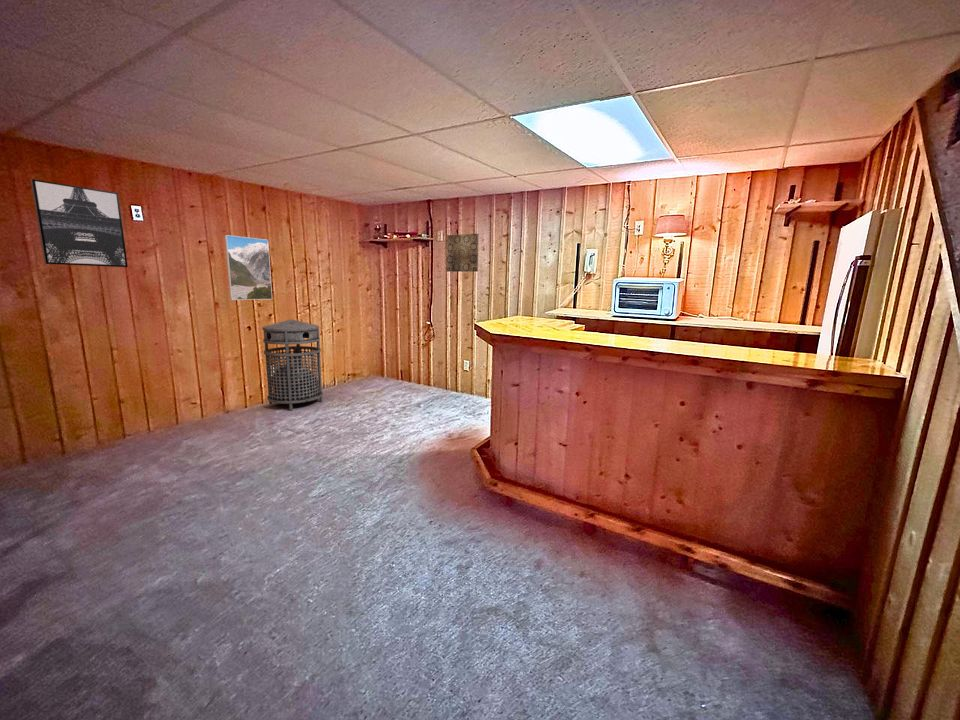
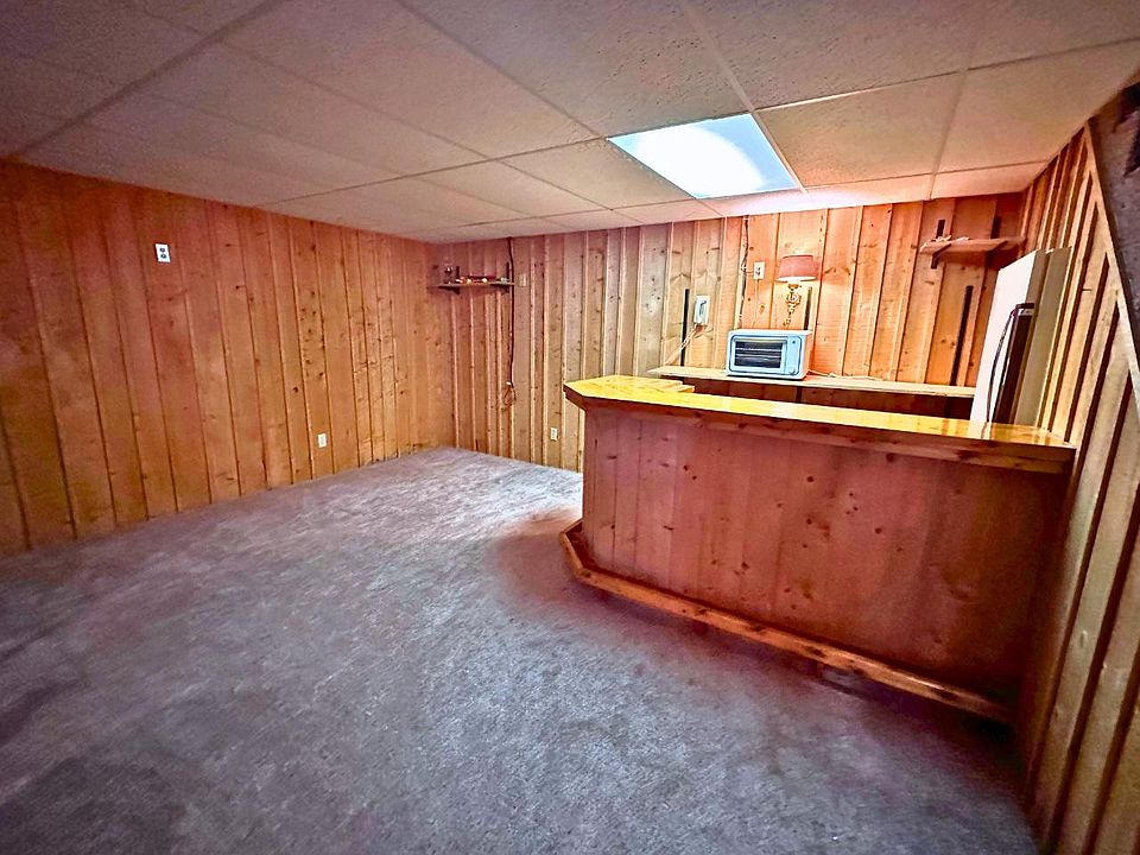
- wall art (82, 226)
- wall art (462, 253)
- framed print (249, 269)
- trash can (293, 361)
